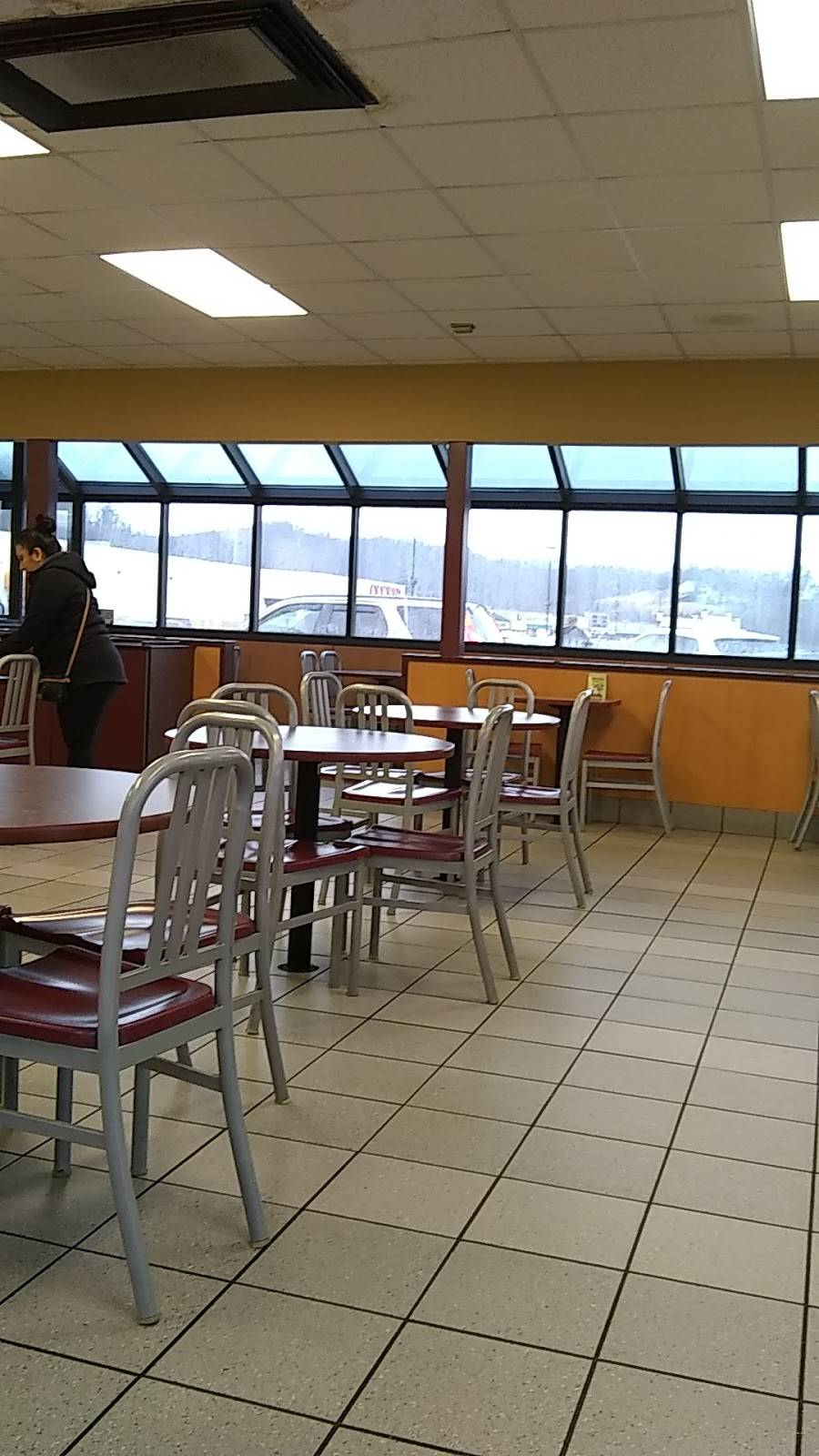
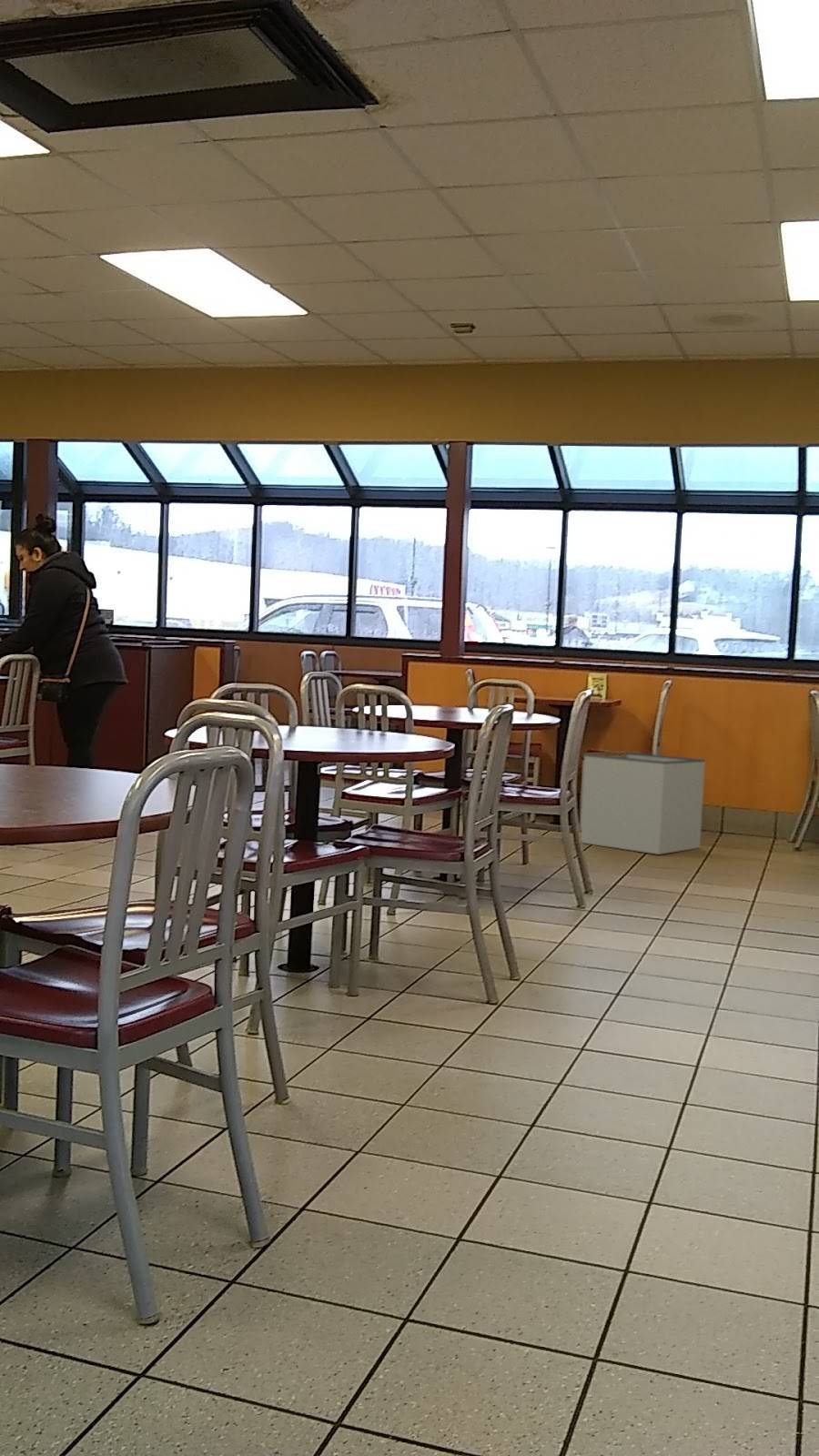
+ storage bin (642, 800)
